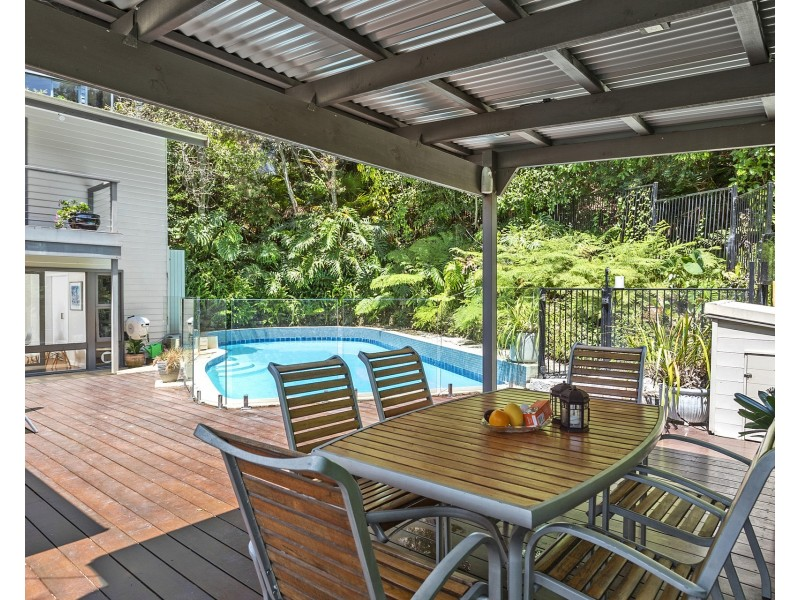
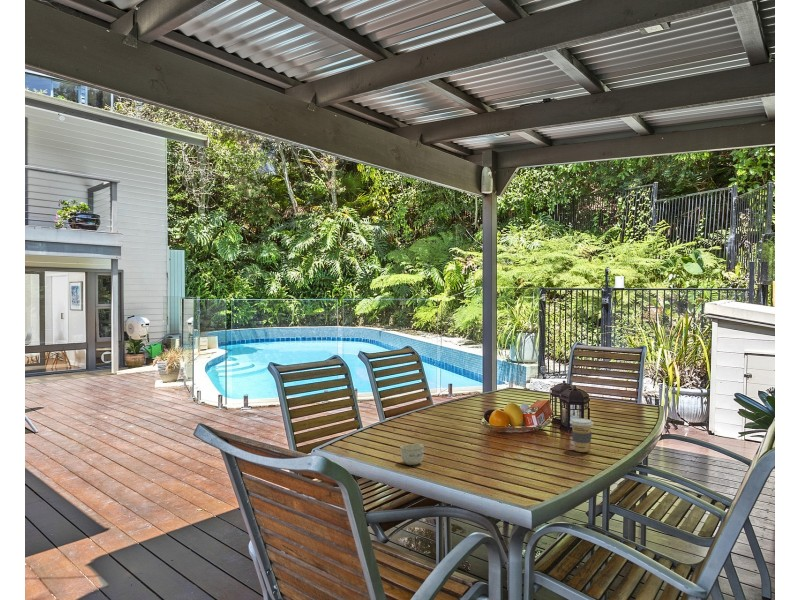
+ cup (414, 454)
+ coffee cup (581, 435)
